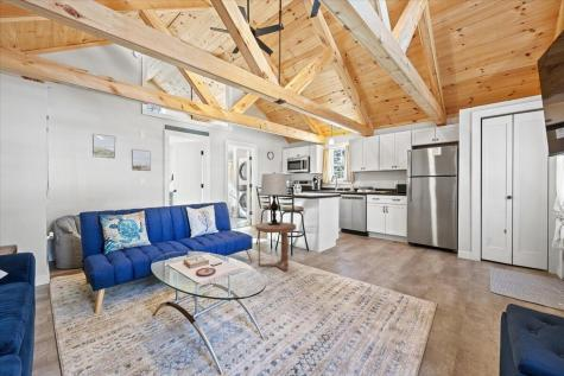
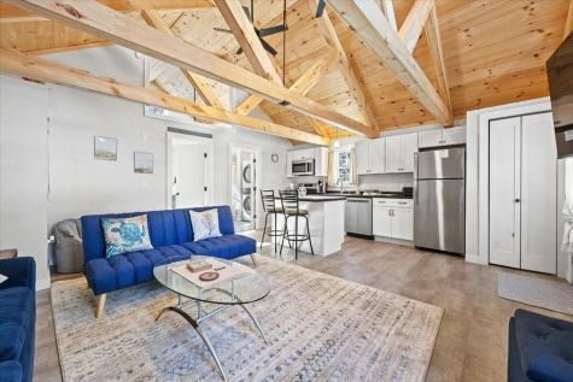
- side table (281, 244)
- lamp (273, 198)
